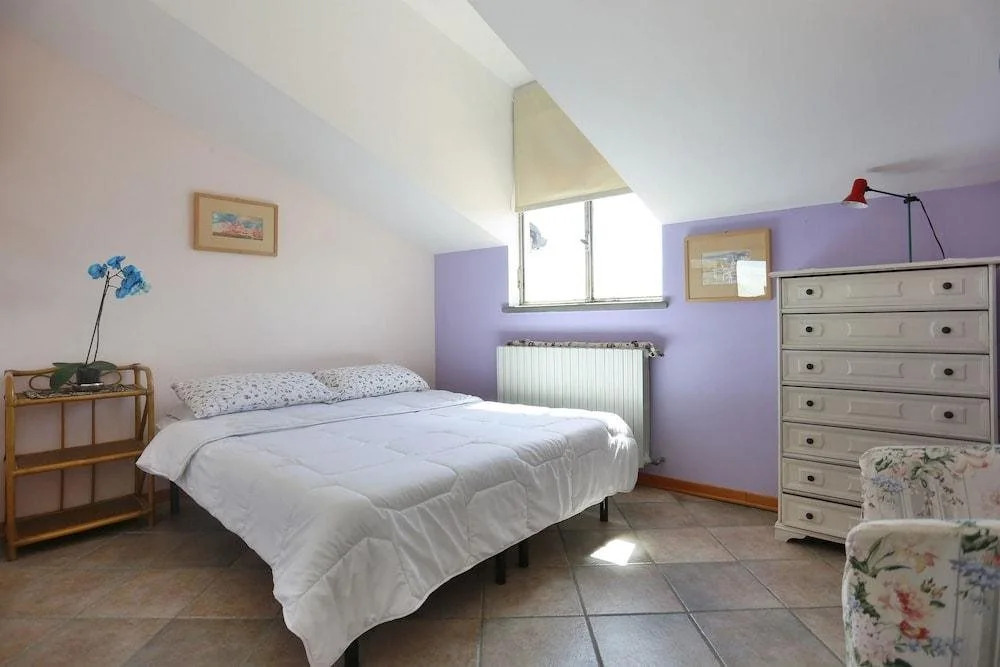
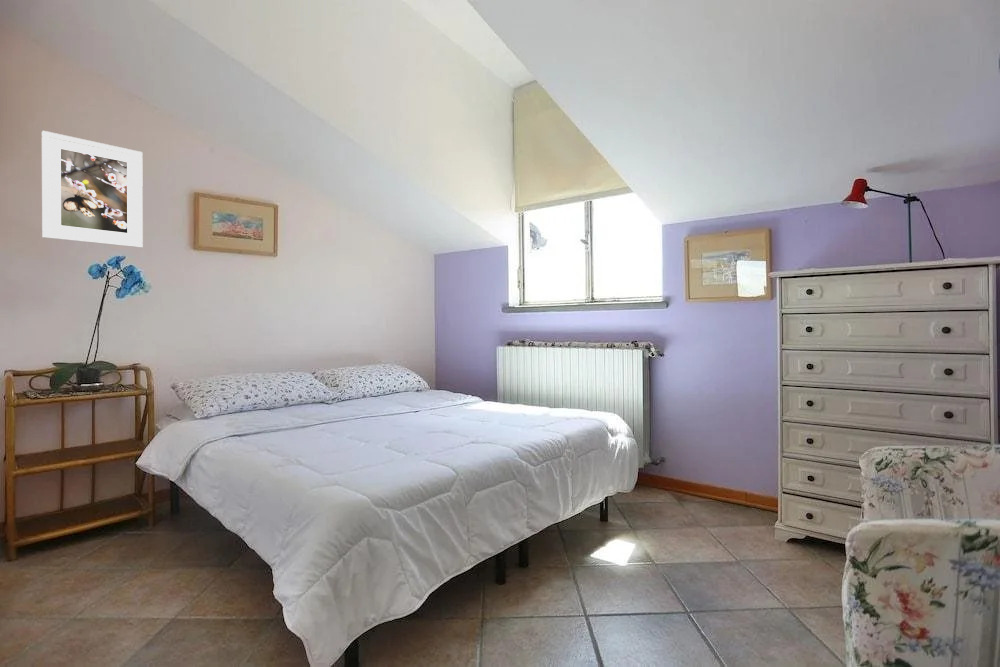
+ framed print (95, 192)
